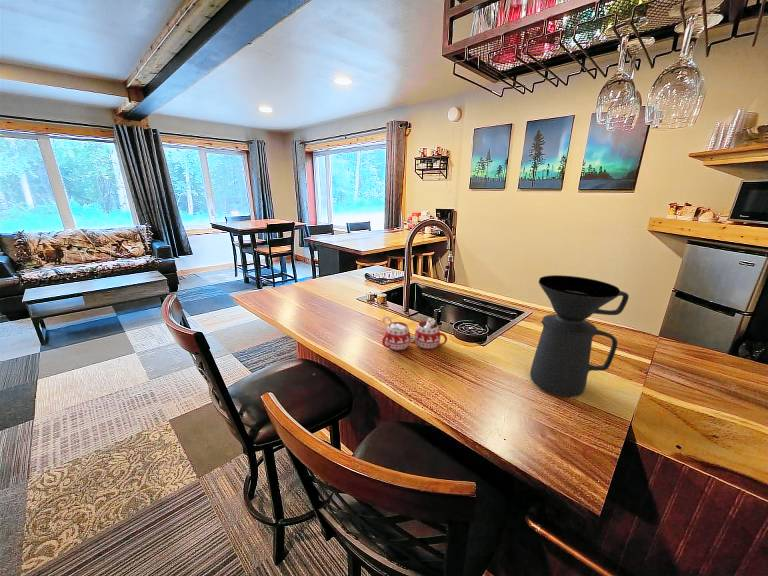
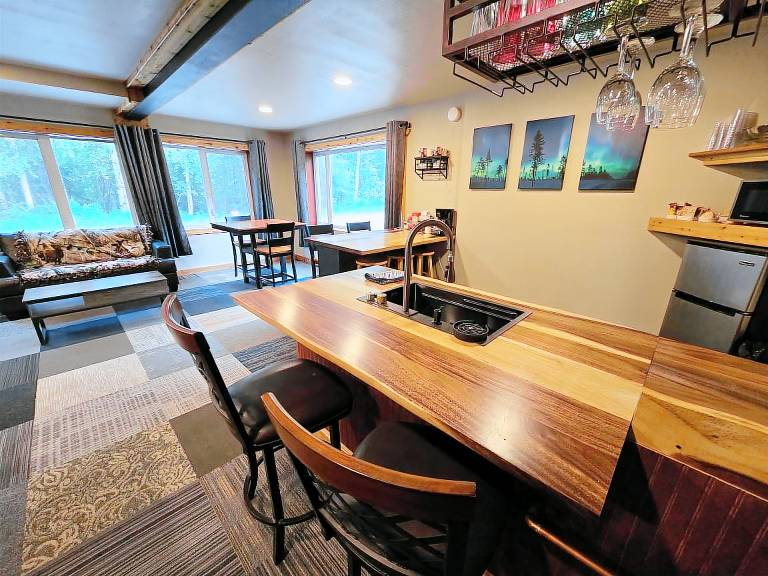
- mug (409, 333)
- coffee maker (566, 336)
